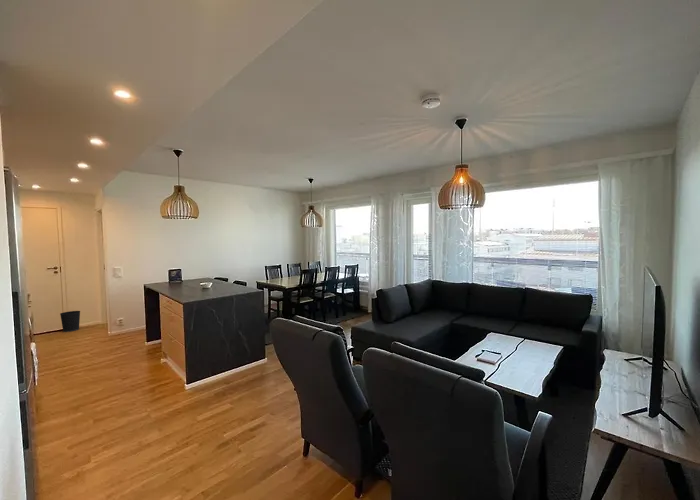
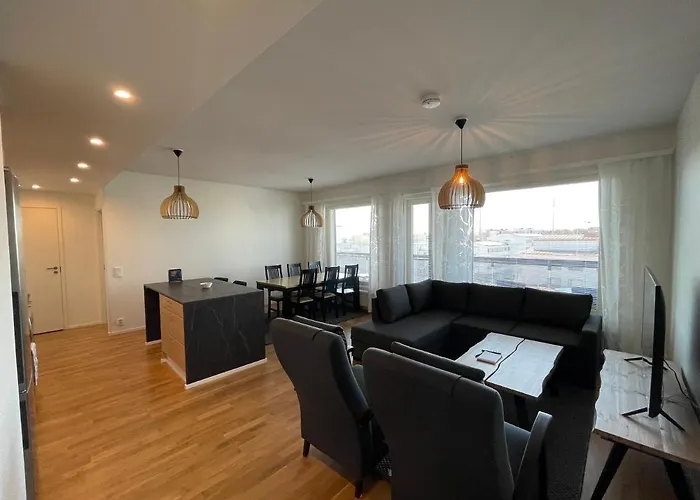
- wastebasket (70, 321)
